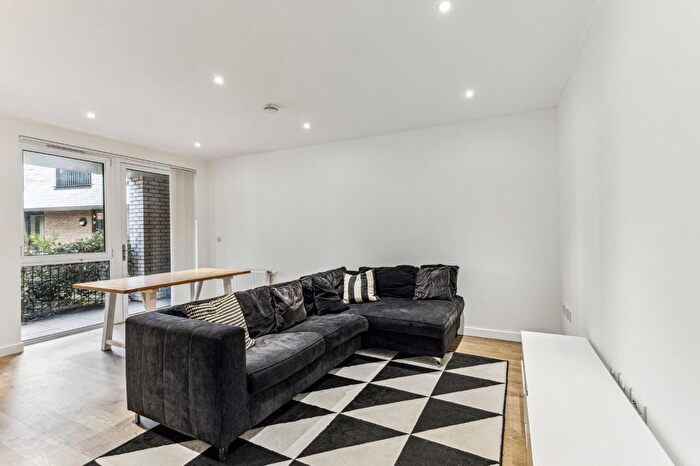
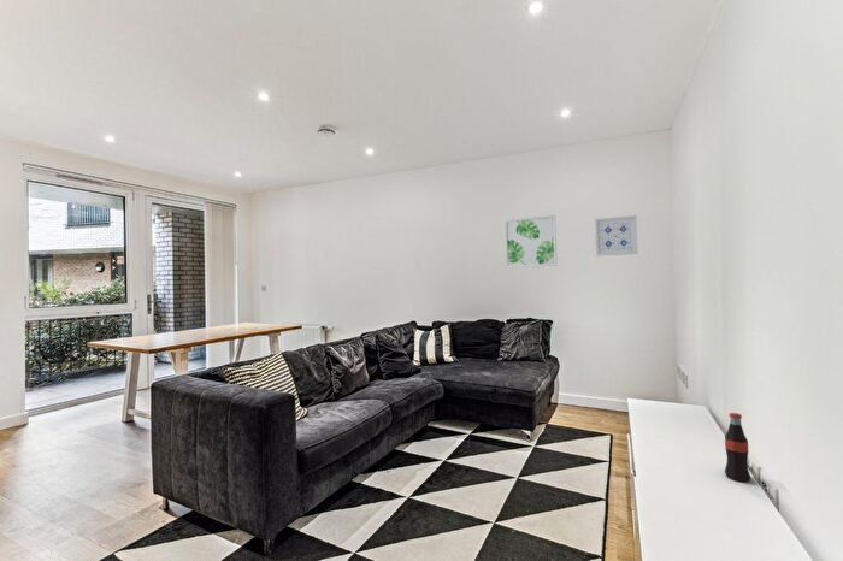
+ wall art (615, 236)
+ wall art (530, 242)
+ bottle (736, 444)
